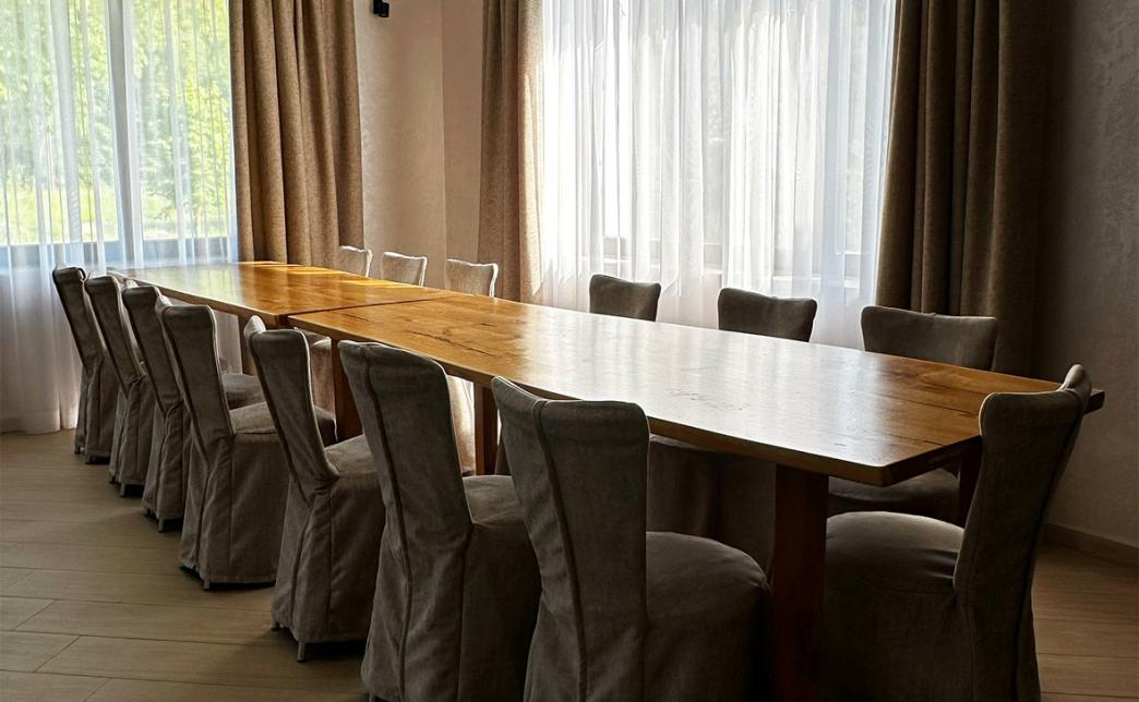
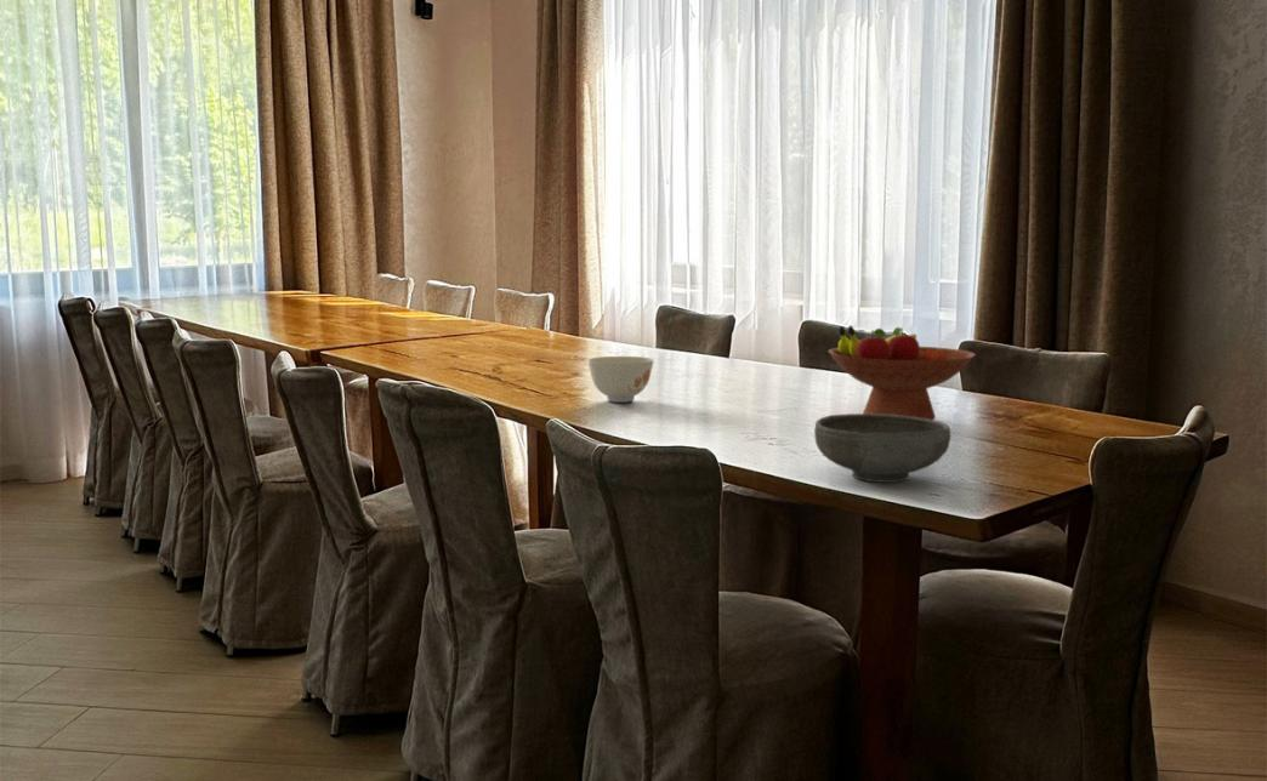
+ fruit bowl (899, 372)
+ bowl (881, 449)
+ bowl (620, 380)
